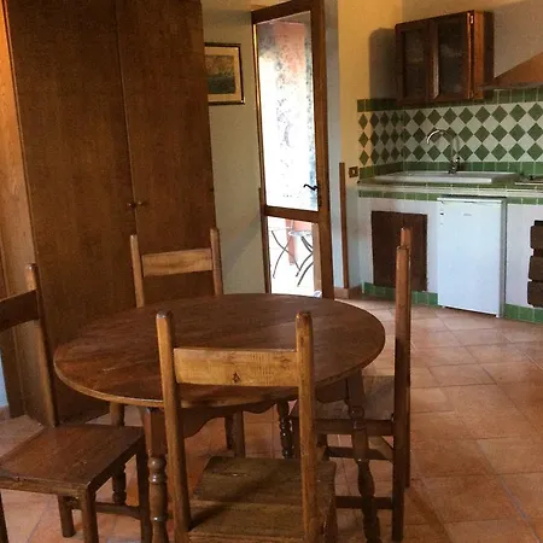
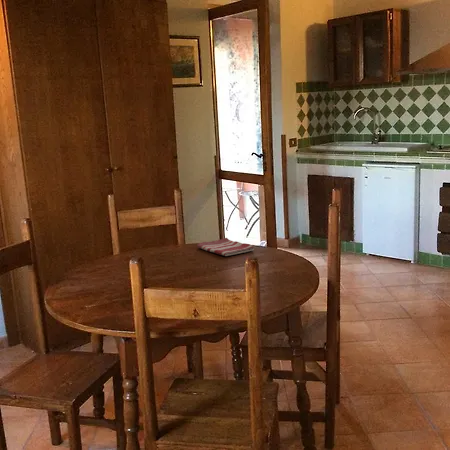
+ dish towel (225, 246)
